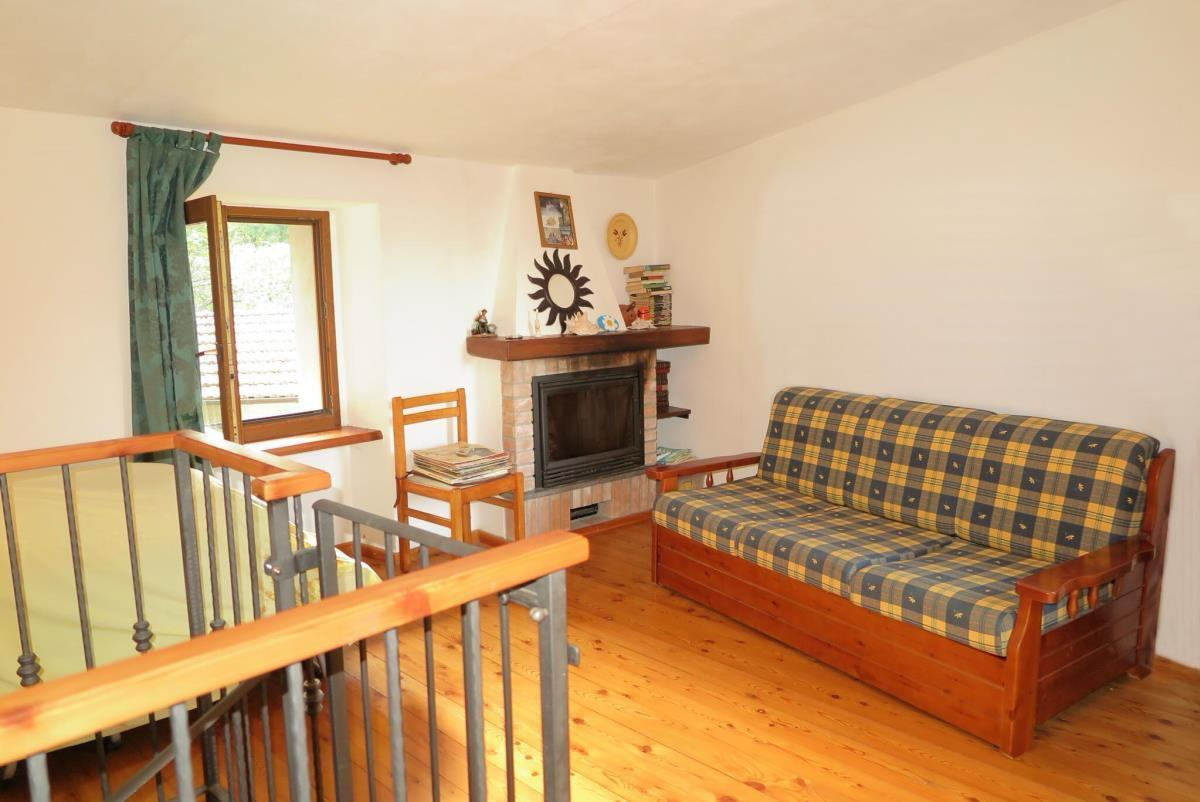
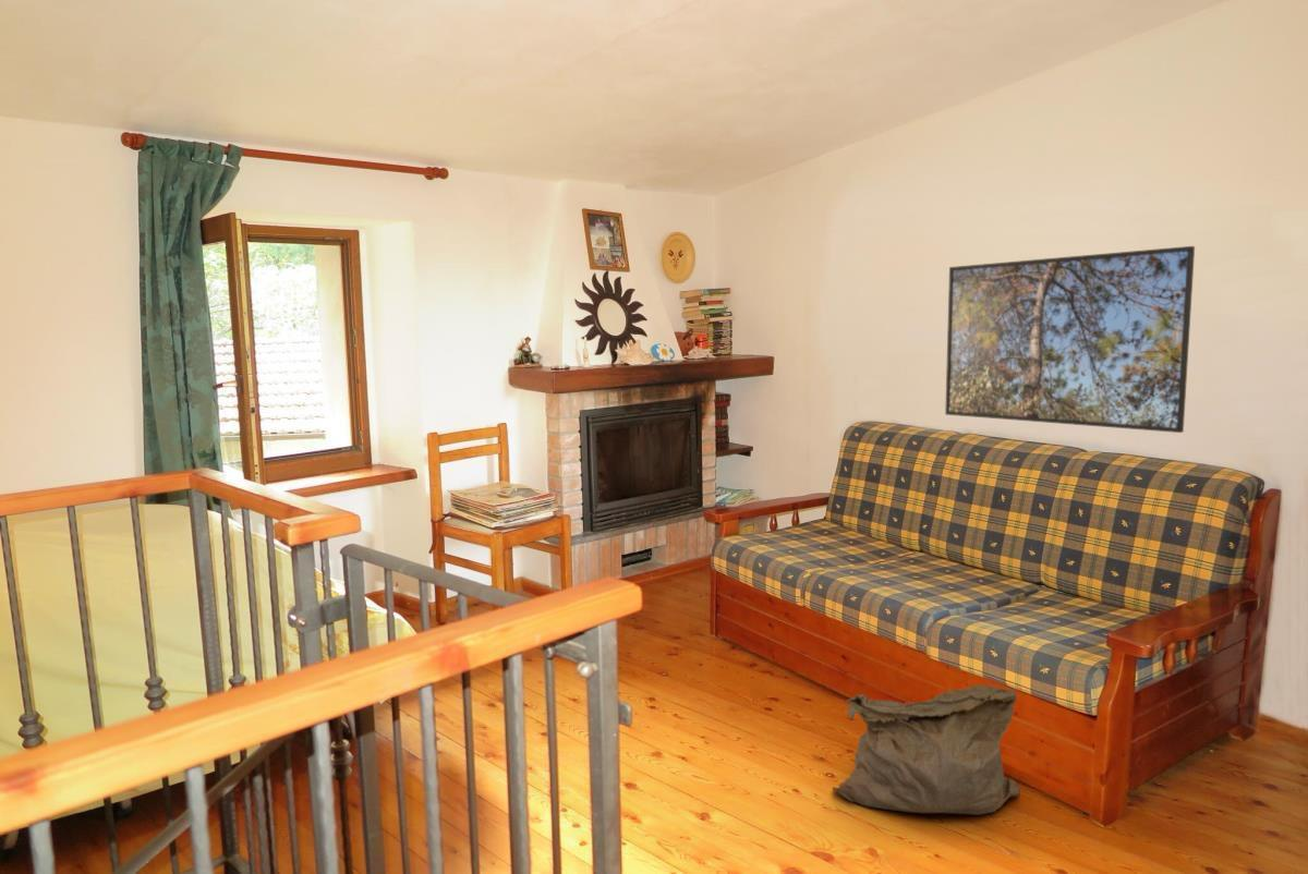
+ bag (929, 742)
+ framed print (1054, 341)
